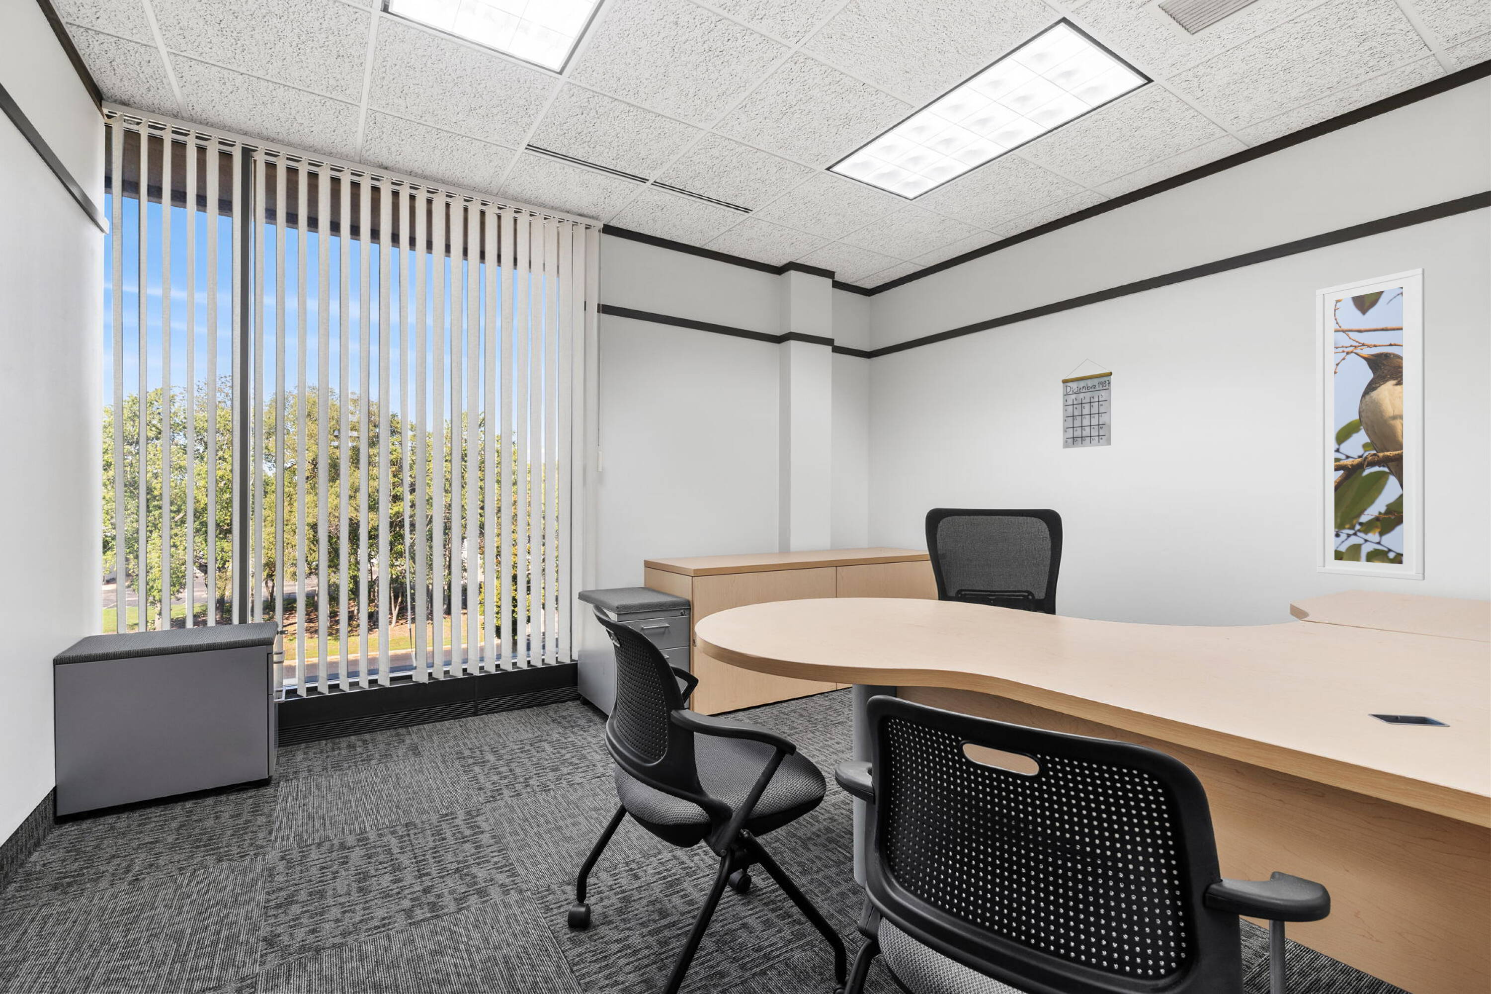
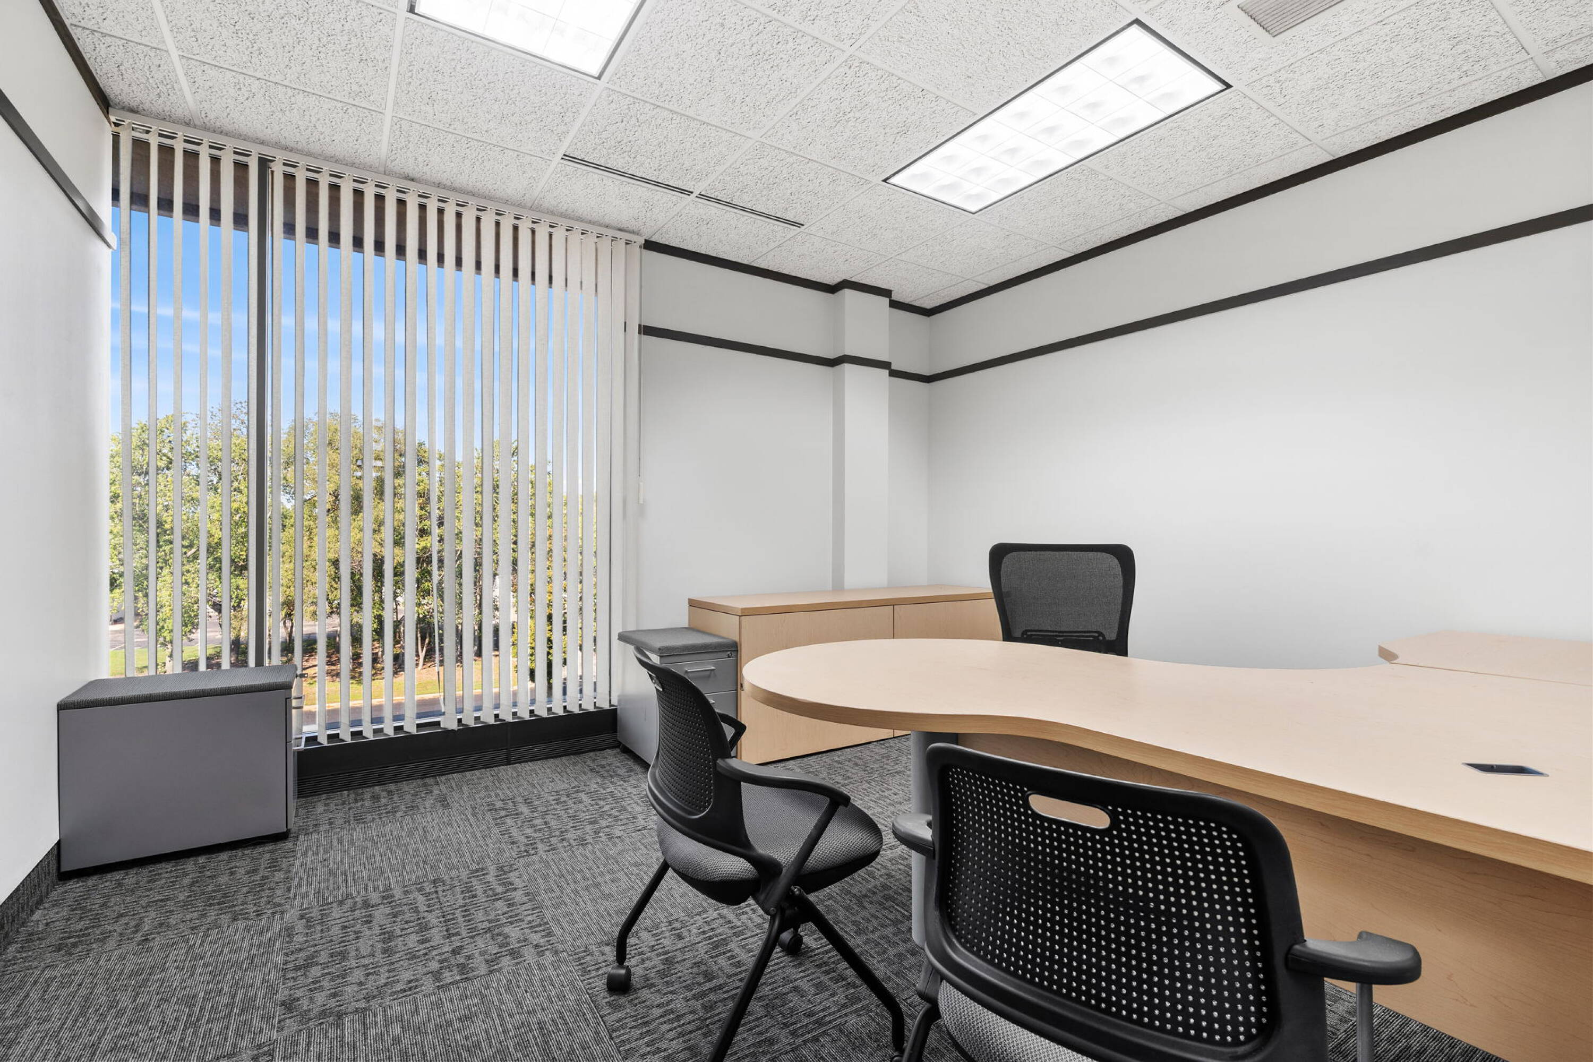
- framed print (1368, 428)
- calendar (1086, 403)
